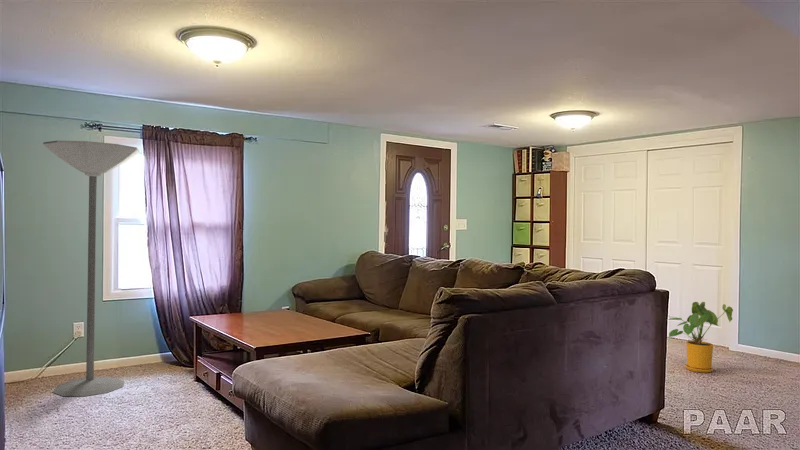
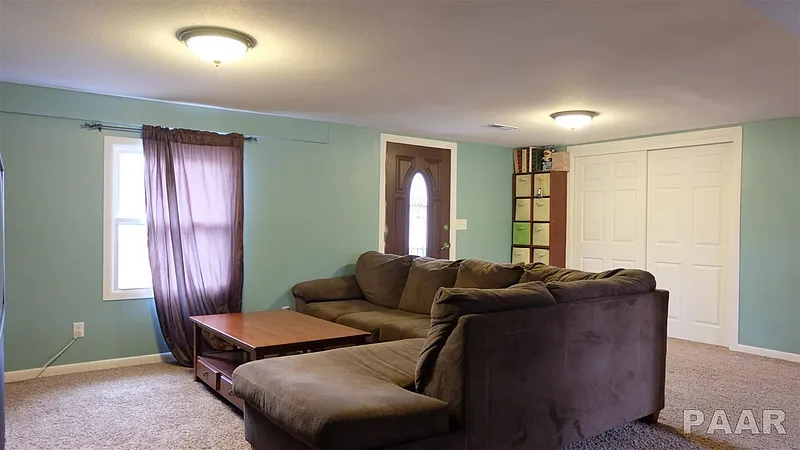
- house plant (698, 336)
- floor lamp (91, 266)
